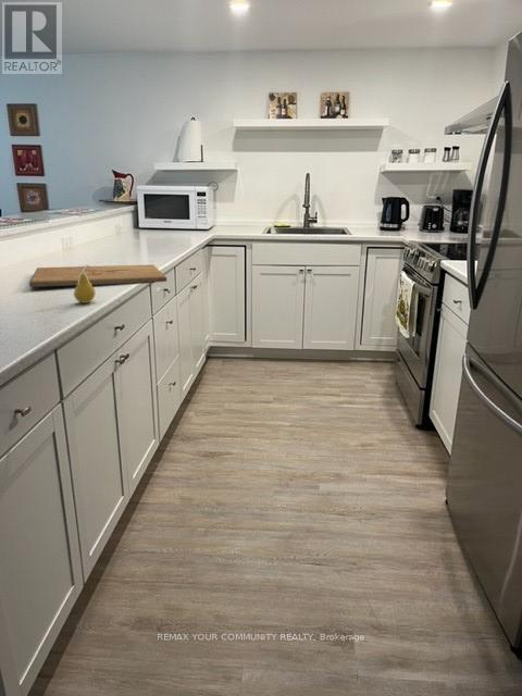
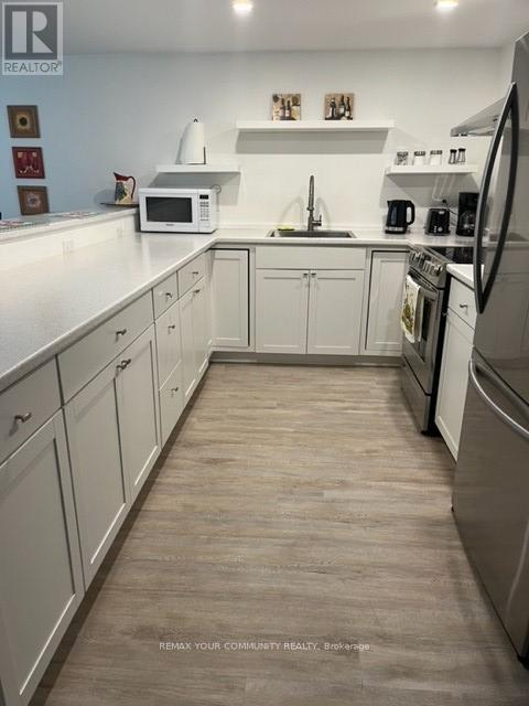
- cutting board (99, 274)
- fruit (83, 284)
